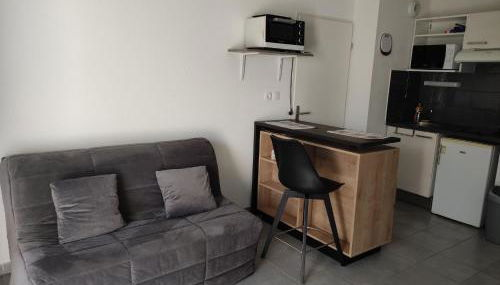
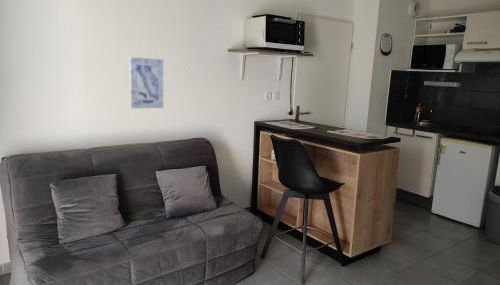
+ wall art (147, 83)
